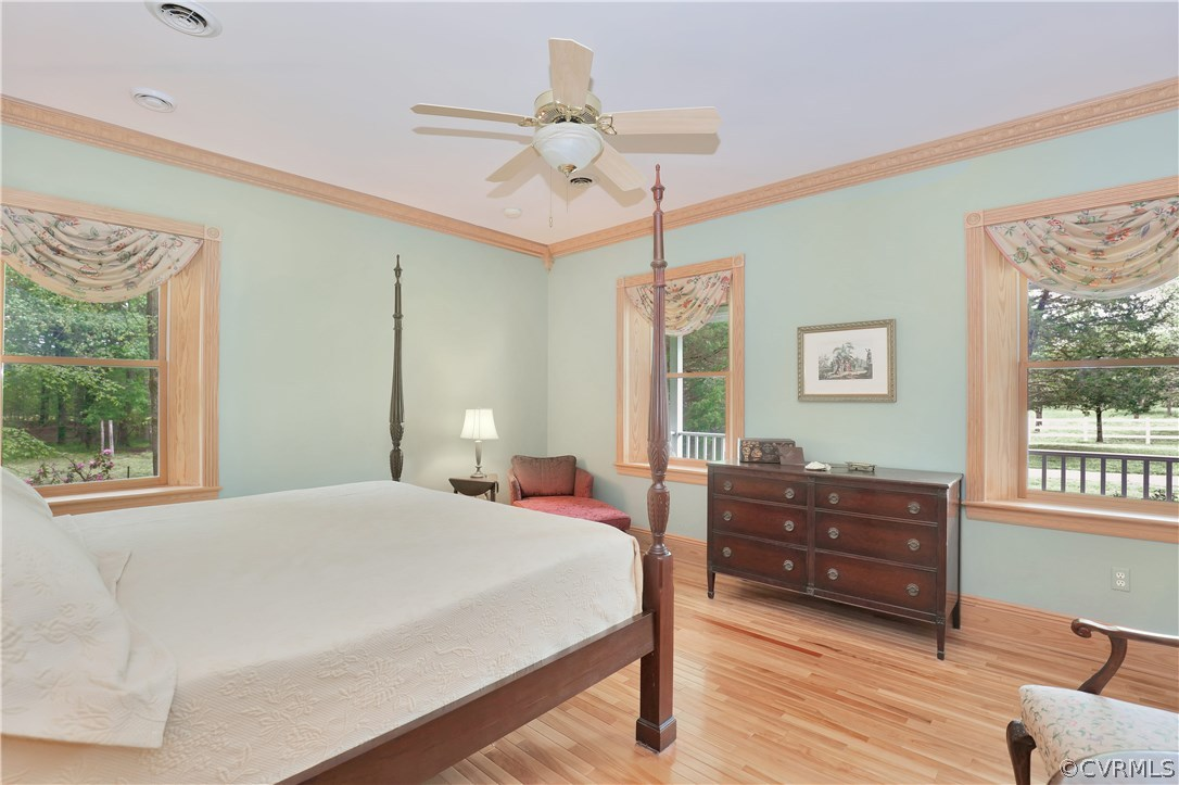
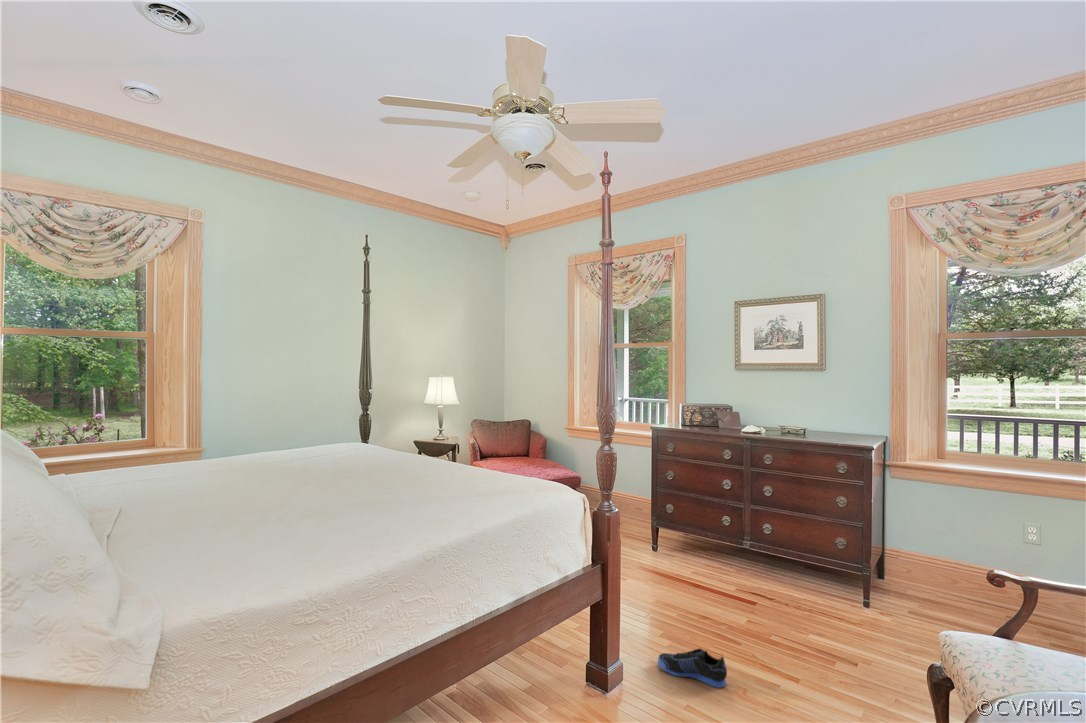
+ sneaker (691, 661)
